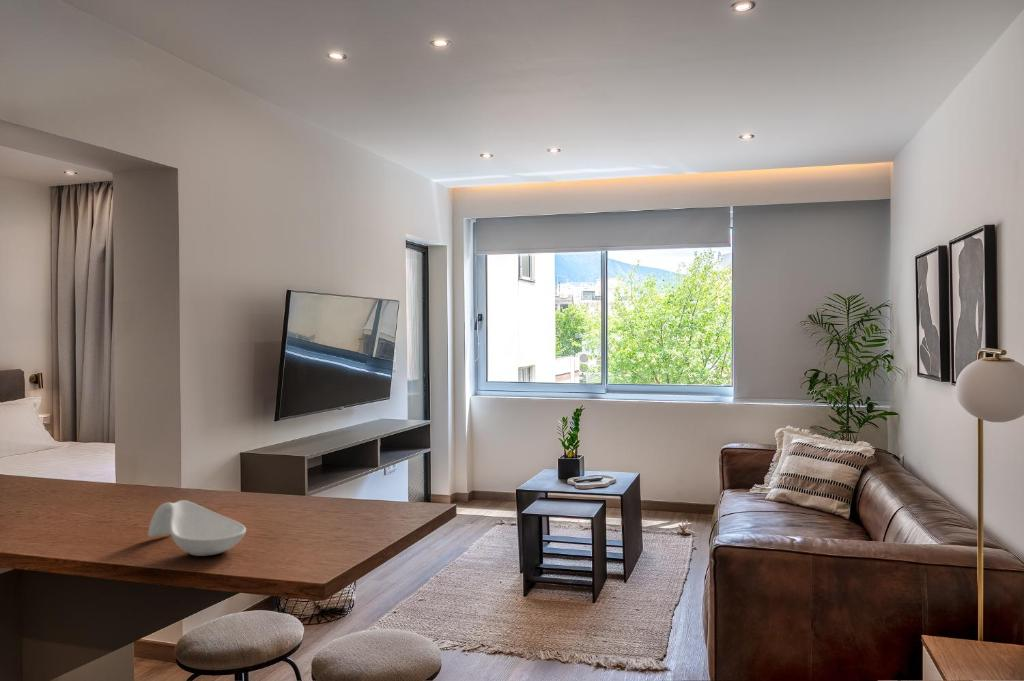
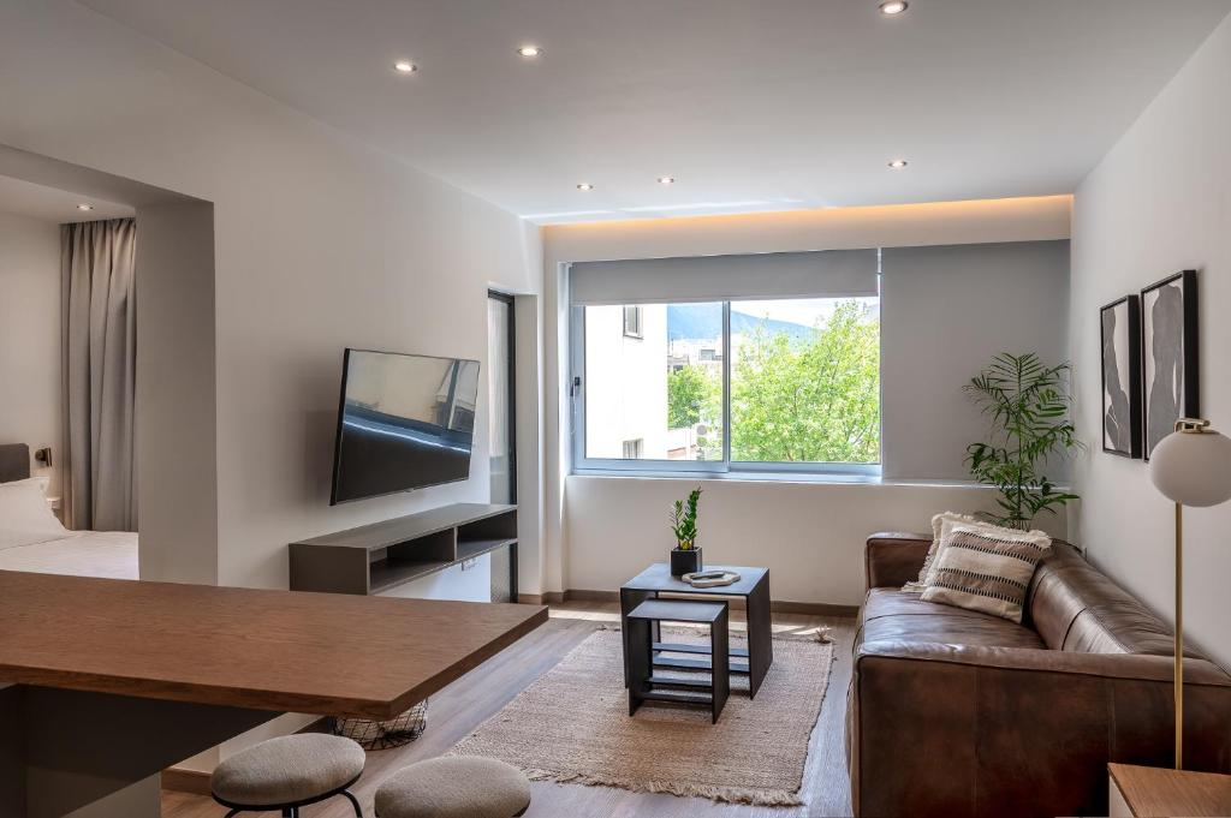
- spoon rest (191, 525)
